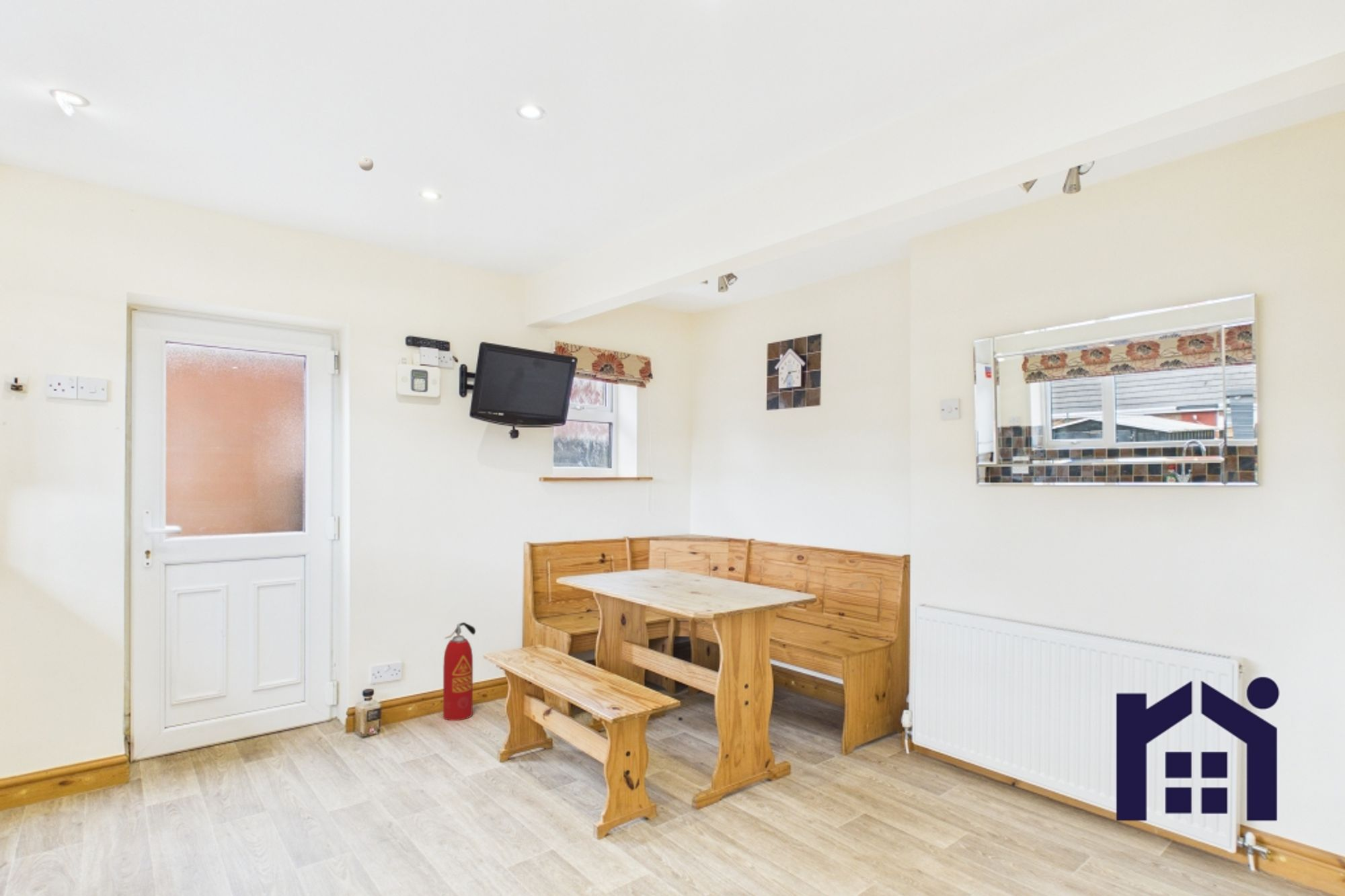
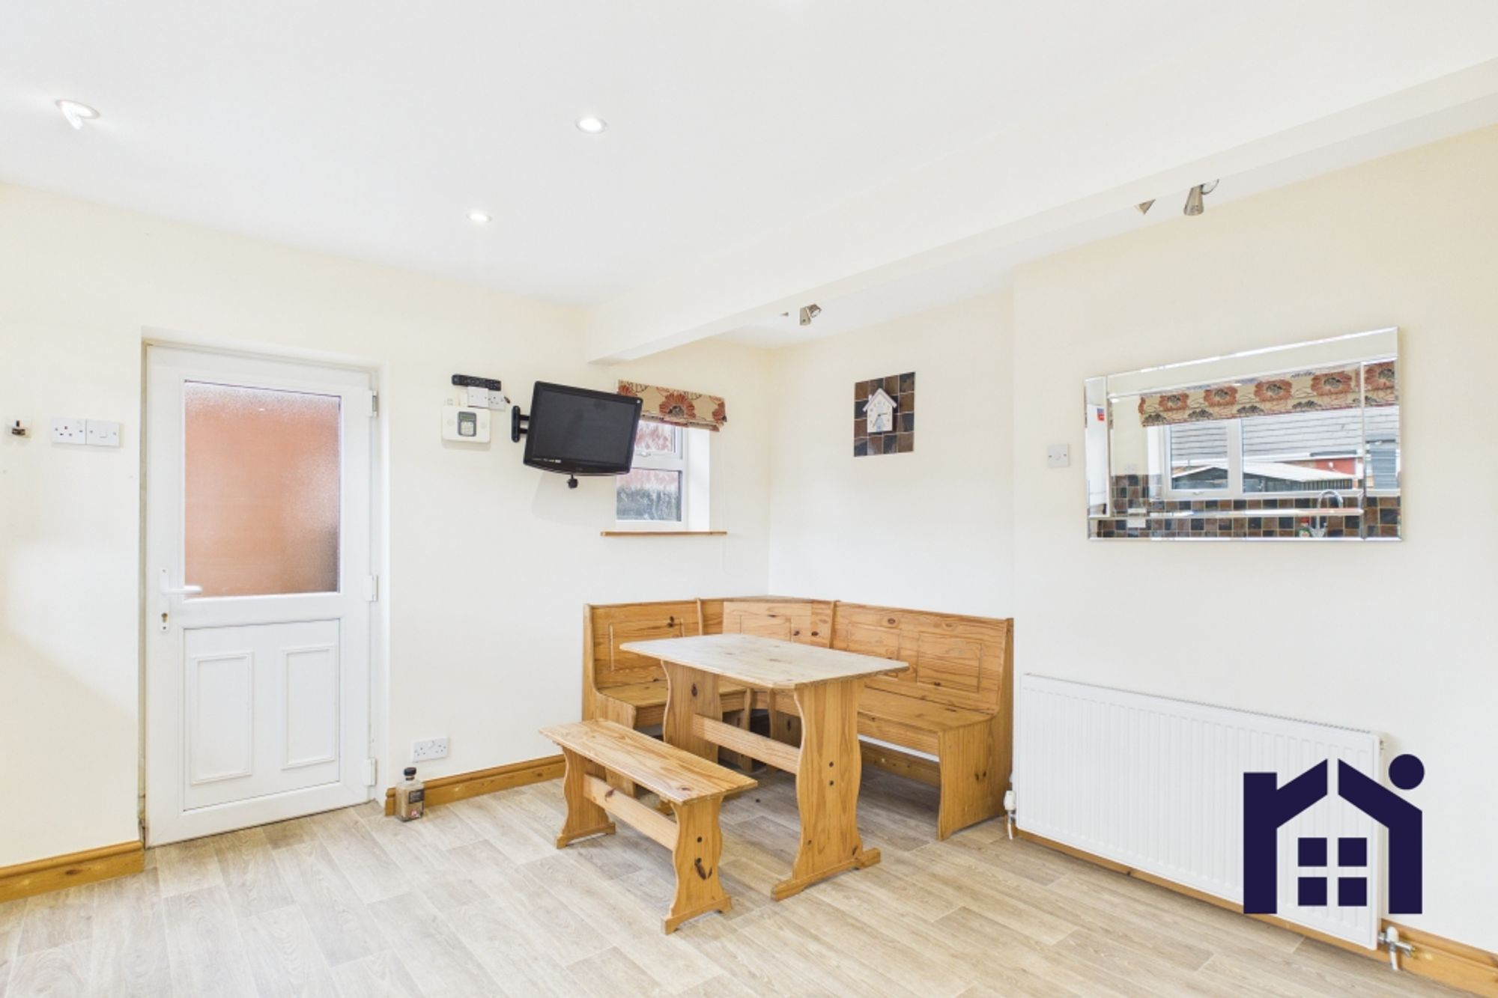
- fire extinguisher (461, 669)
- eyeball (366, 163)
